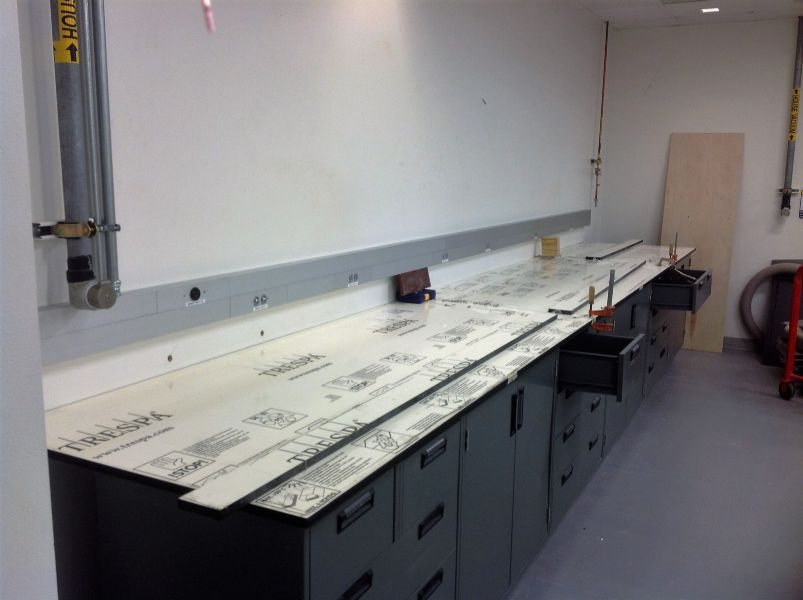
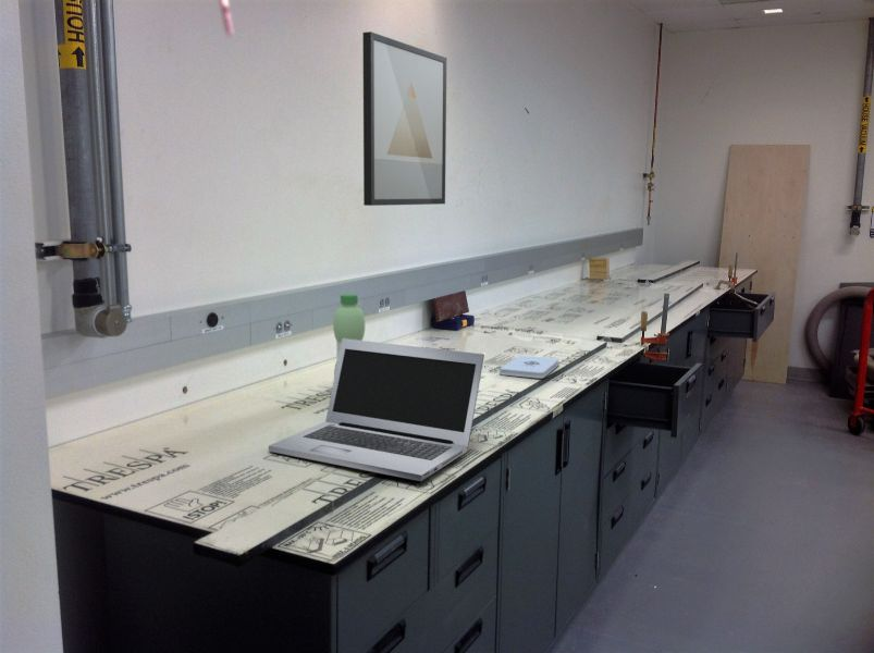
+ notepad (530, 366)
+ laptop (378, 403)
+ wall art (407, 126)
+ water bottle (349, 338)
